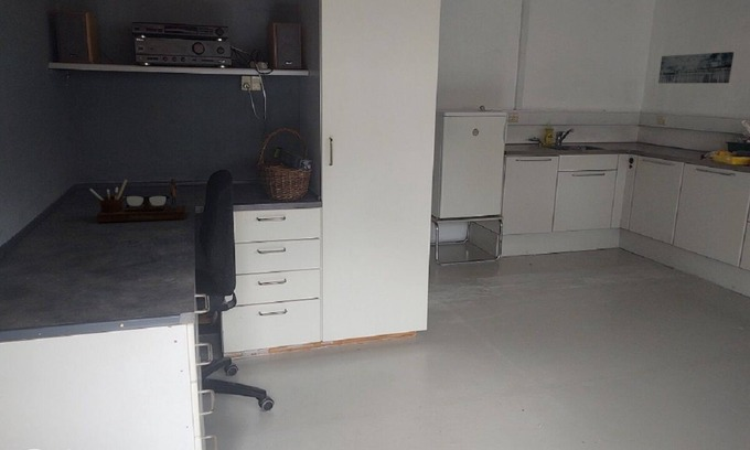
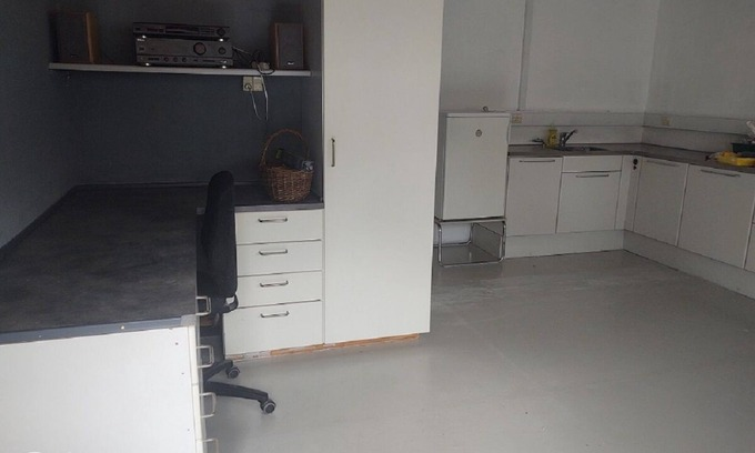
- wall art (693, 68)
- desk organizer (139, 197)
